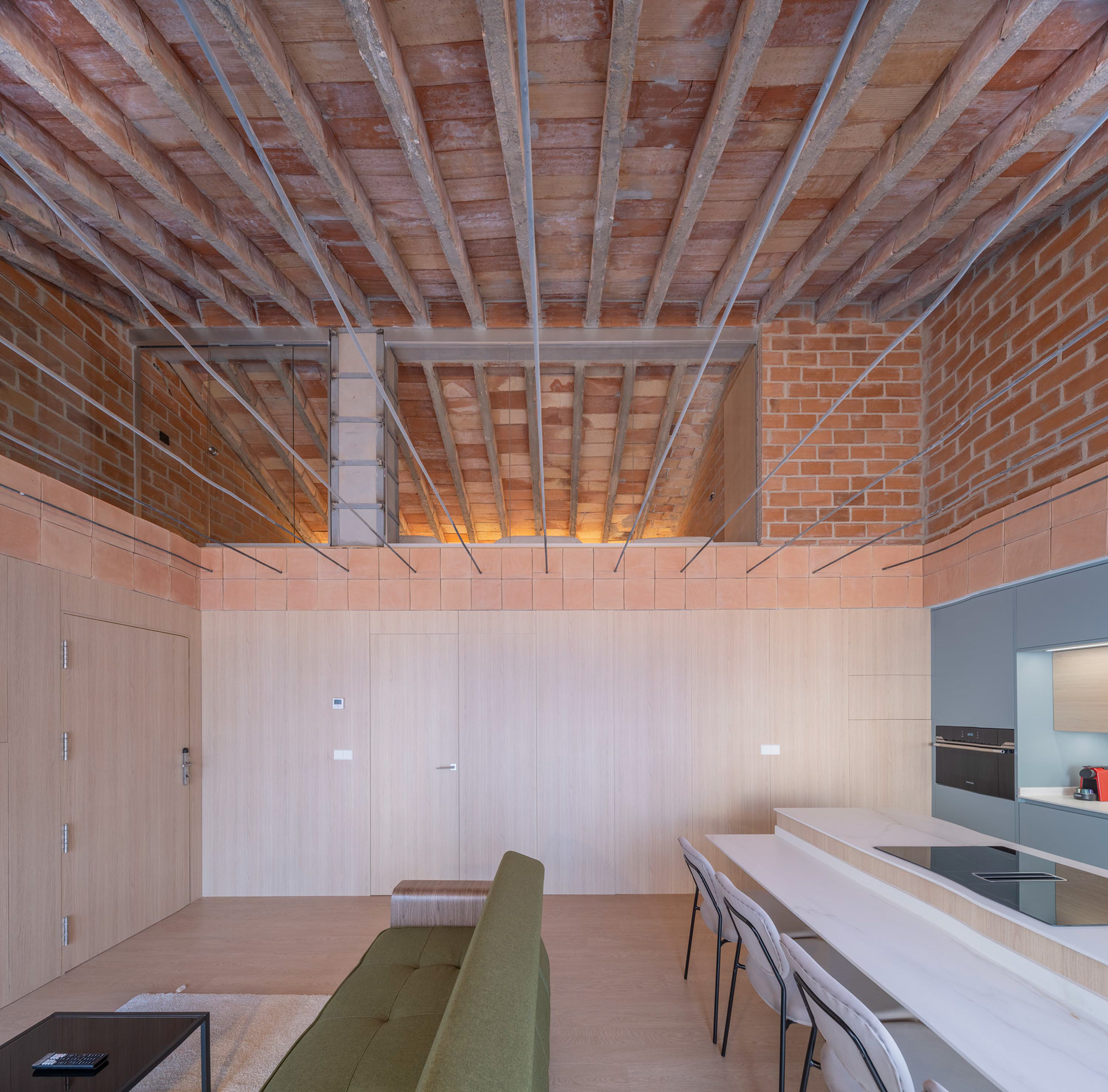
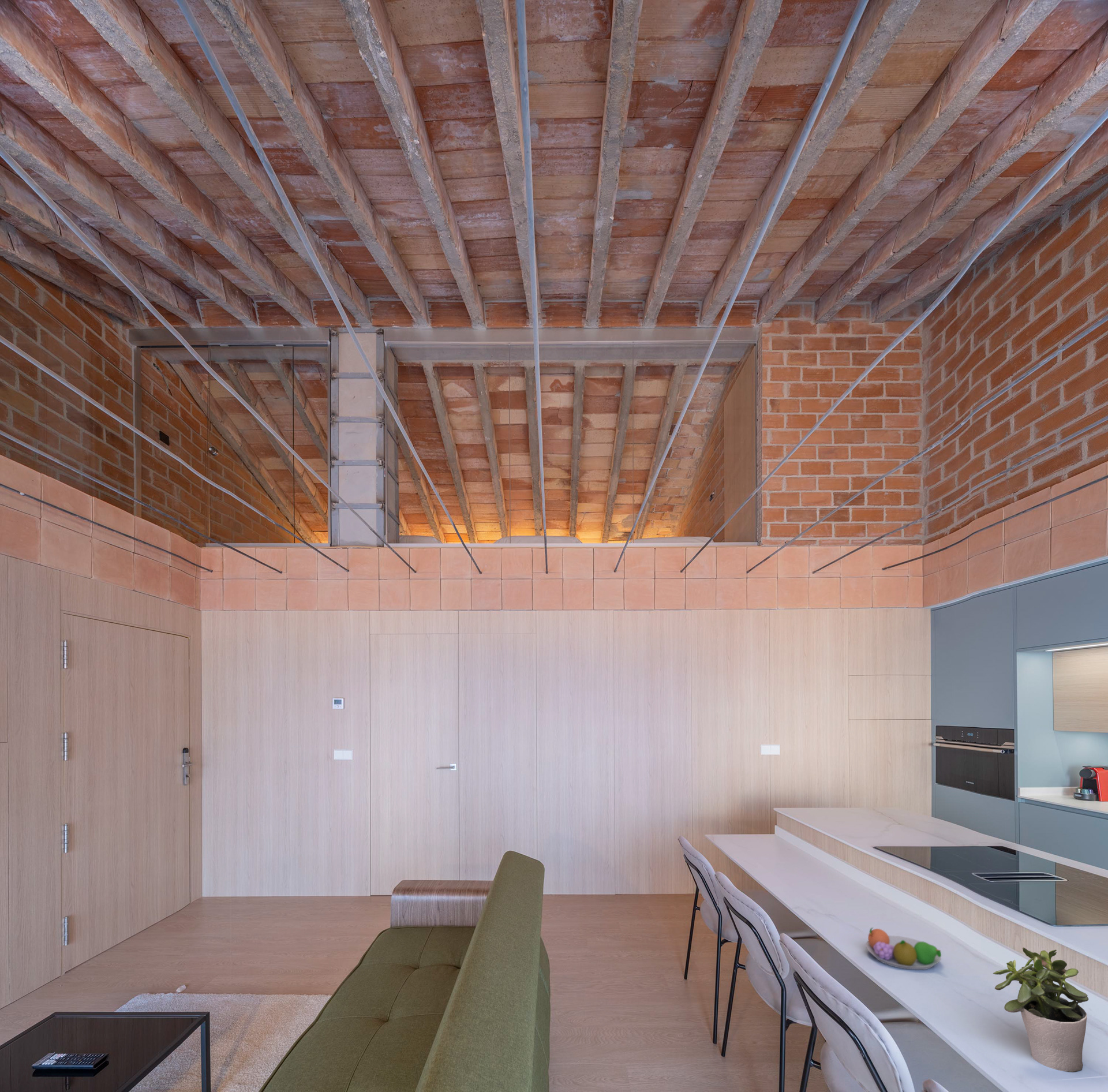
+ fruit bowl (904, 945)
+ potted plant (1039, 1002)
